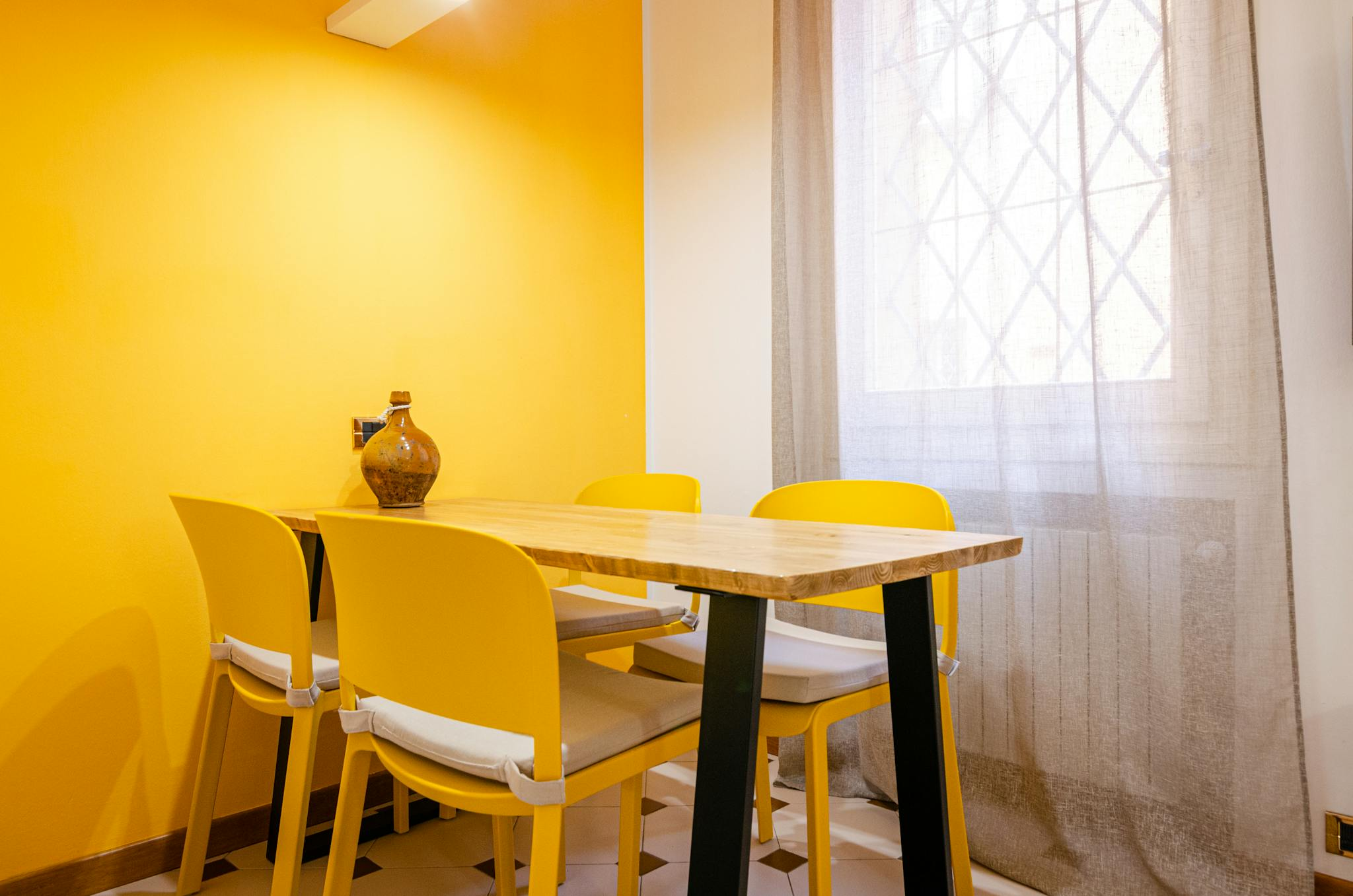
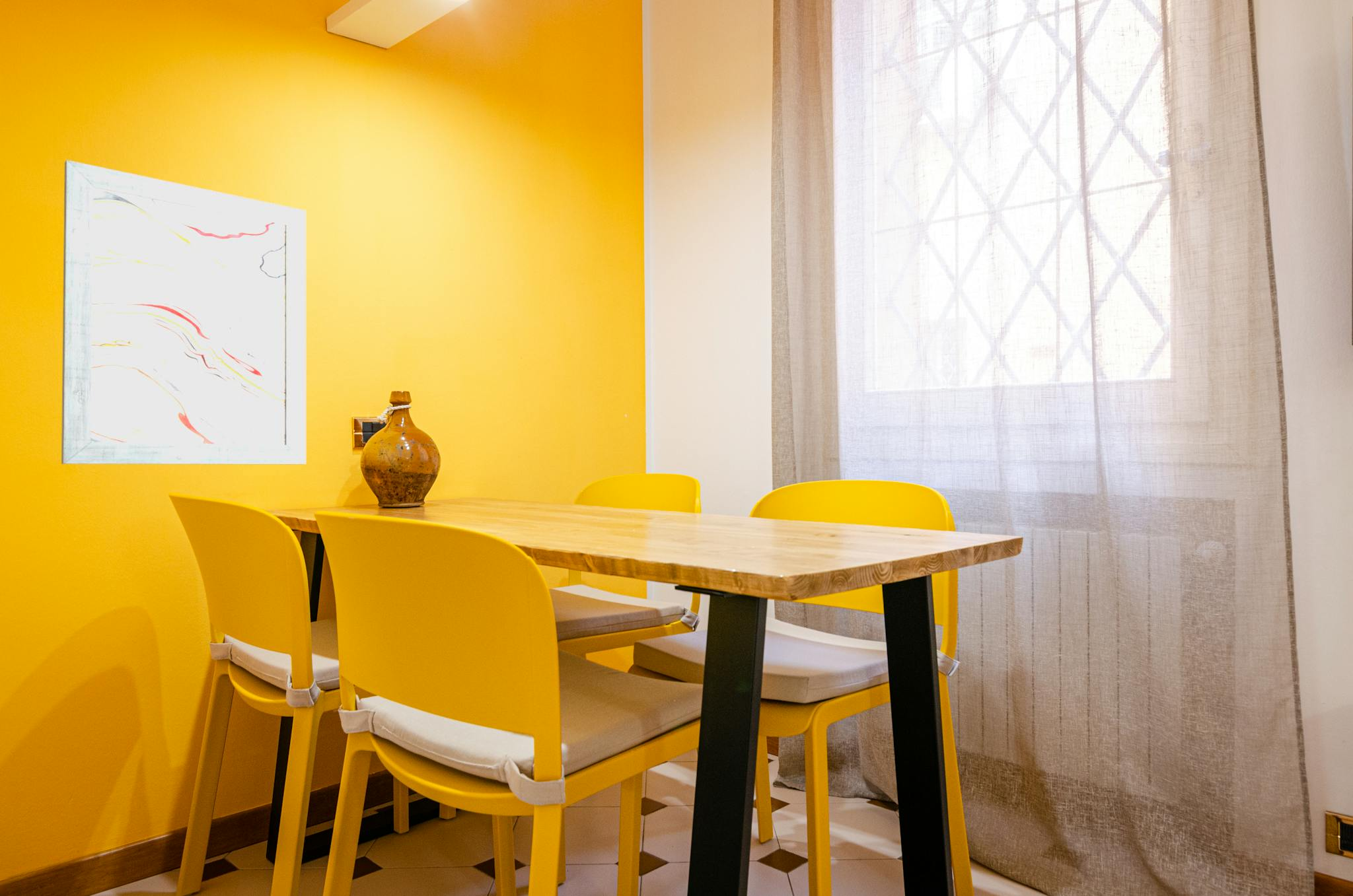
+ wall art (195, 325)
